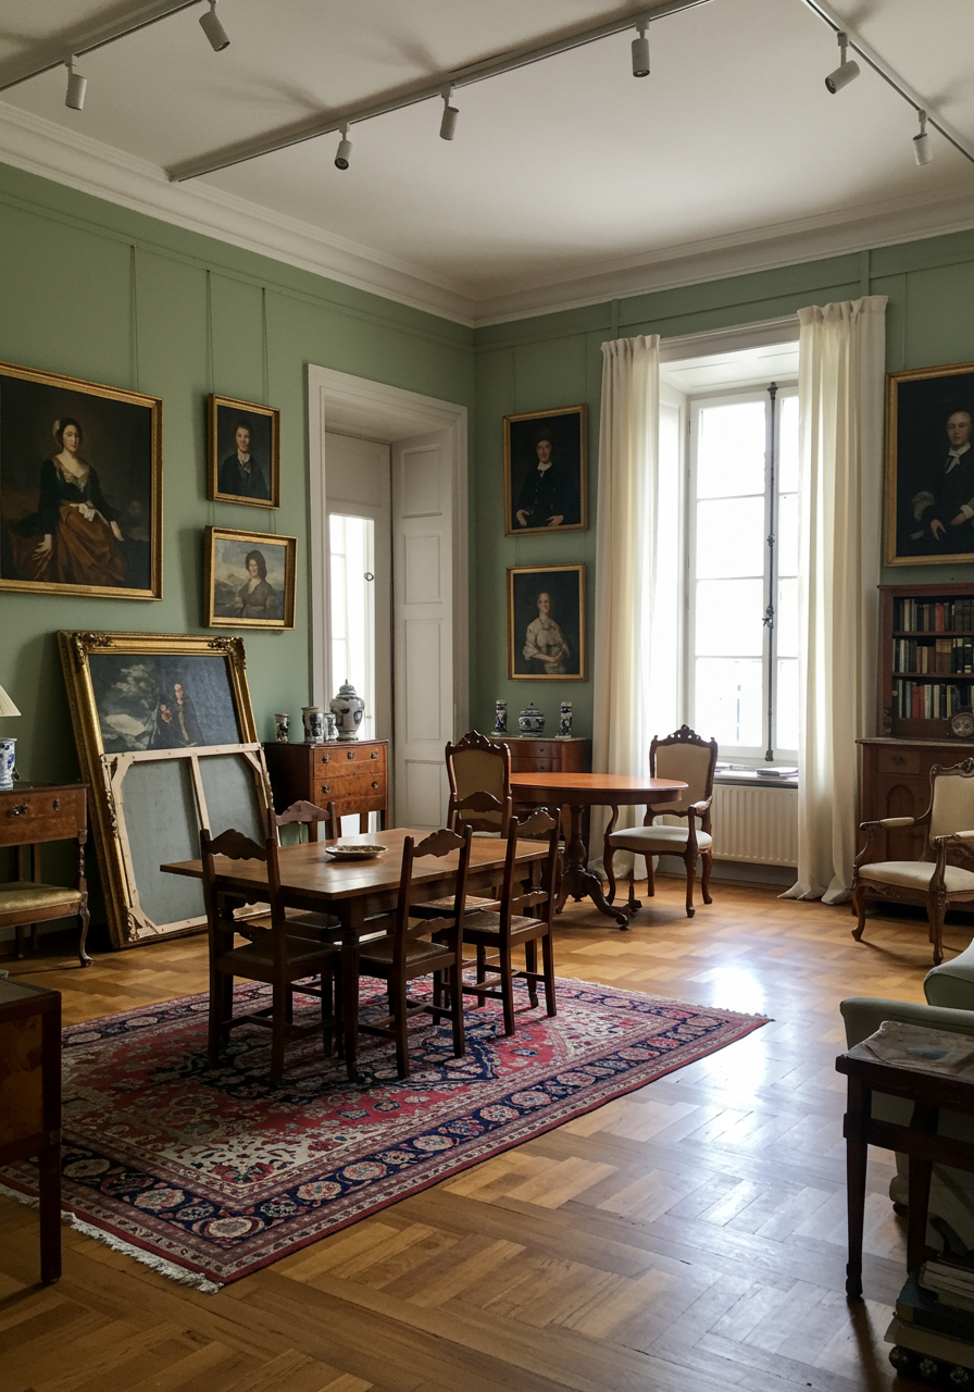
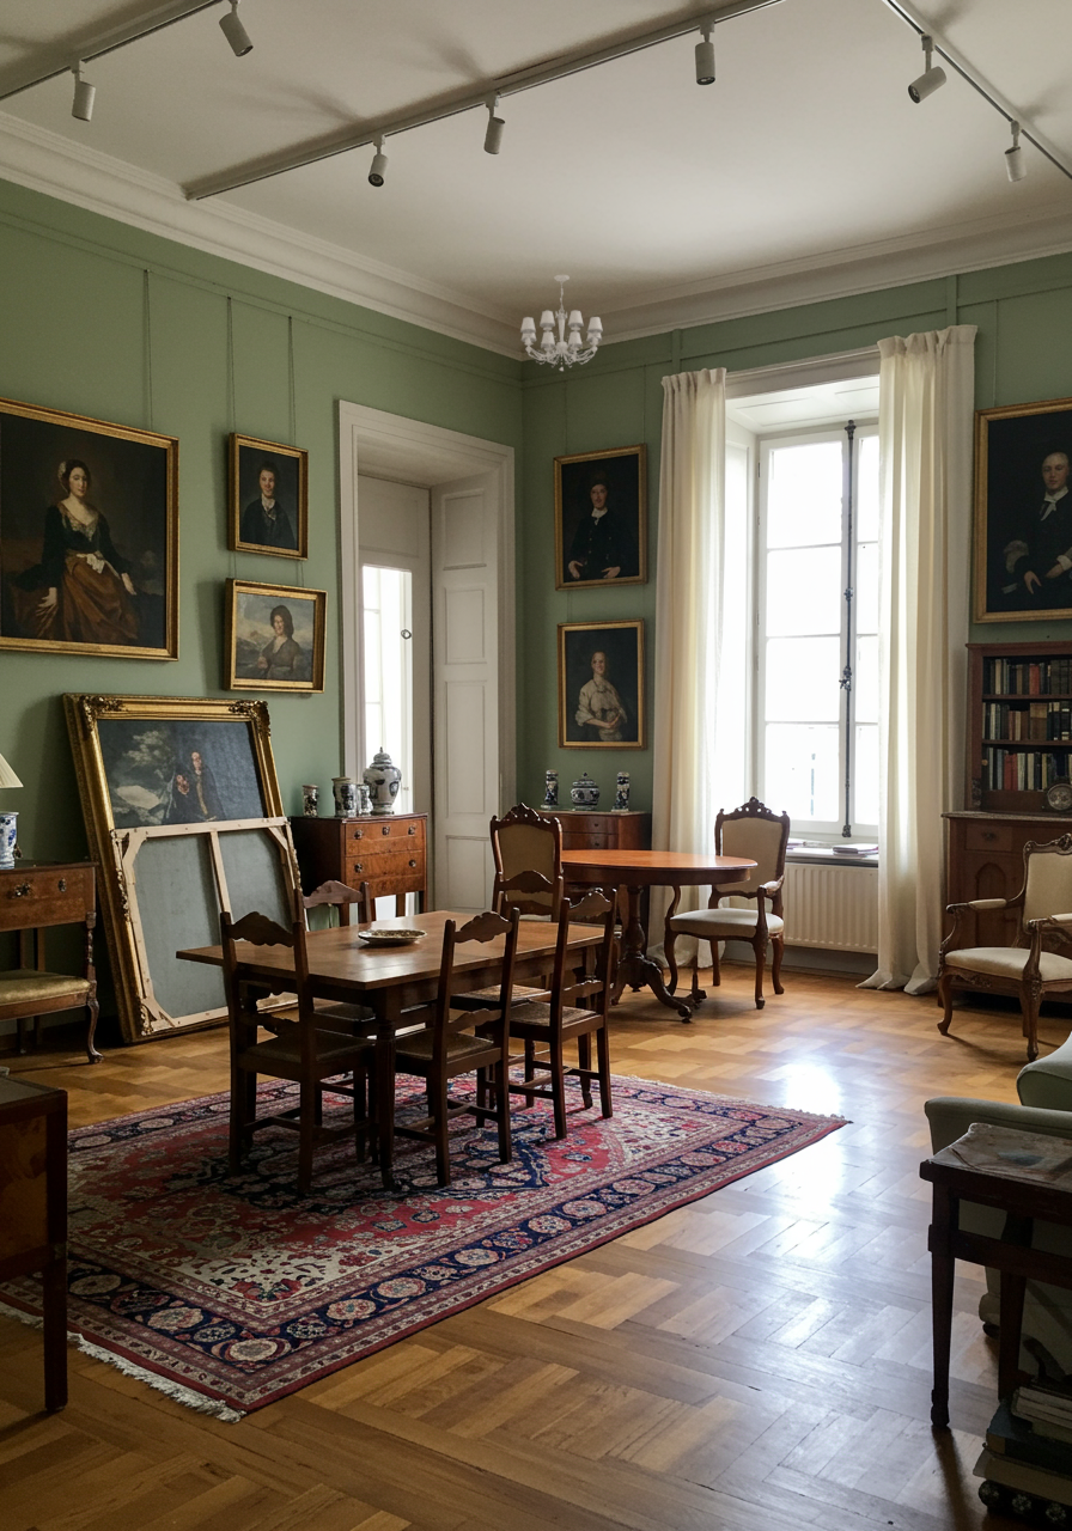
+ chandelier (561, 324)
